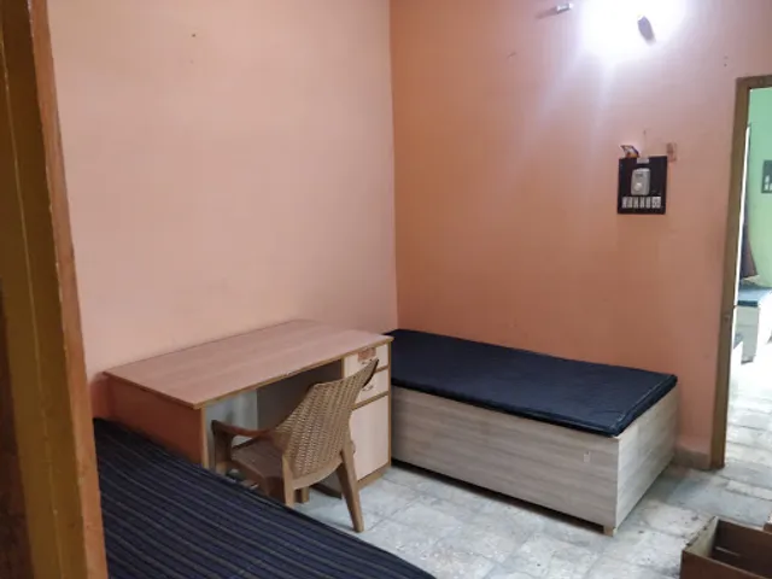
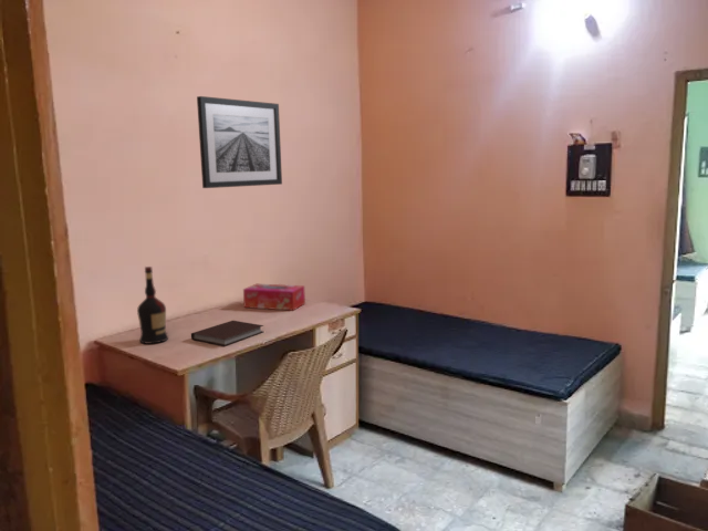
+ liquor (150, 303)
+ wall art (242, 143)
+ notebook (228, 332)
+ tissue box (274, 296)
